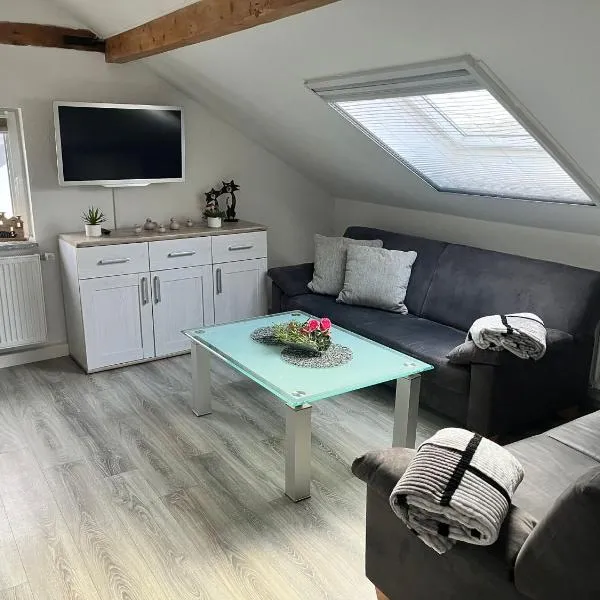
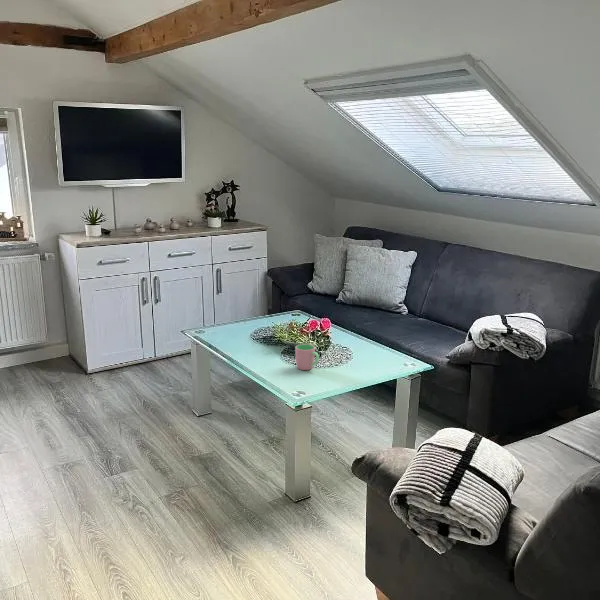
+ cup (307, 358)
